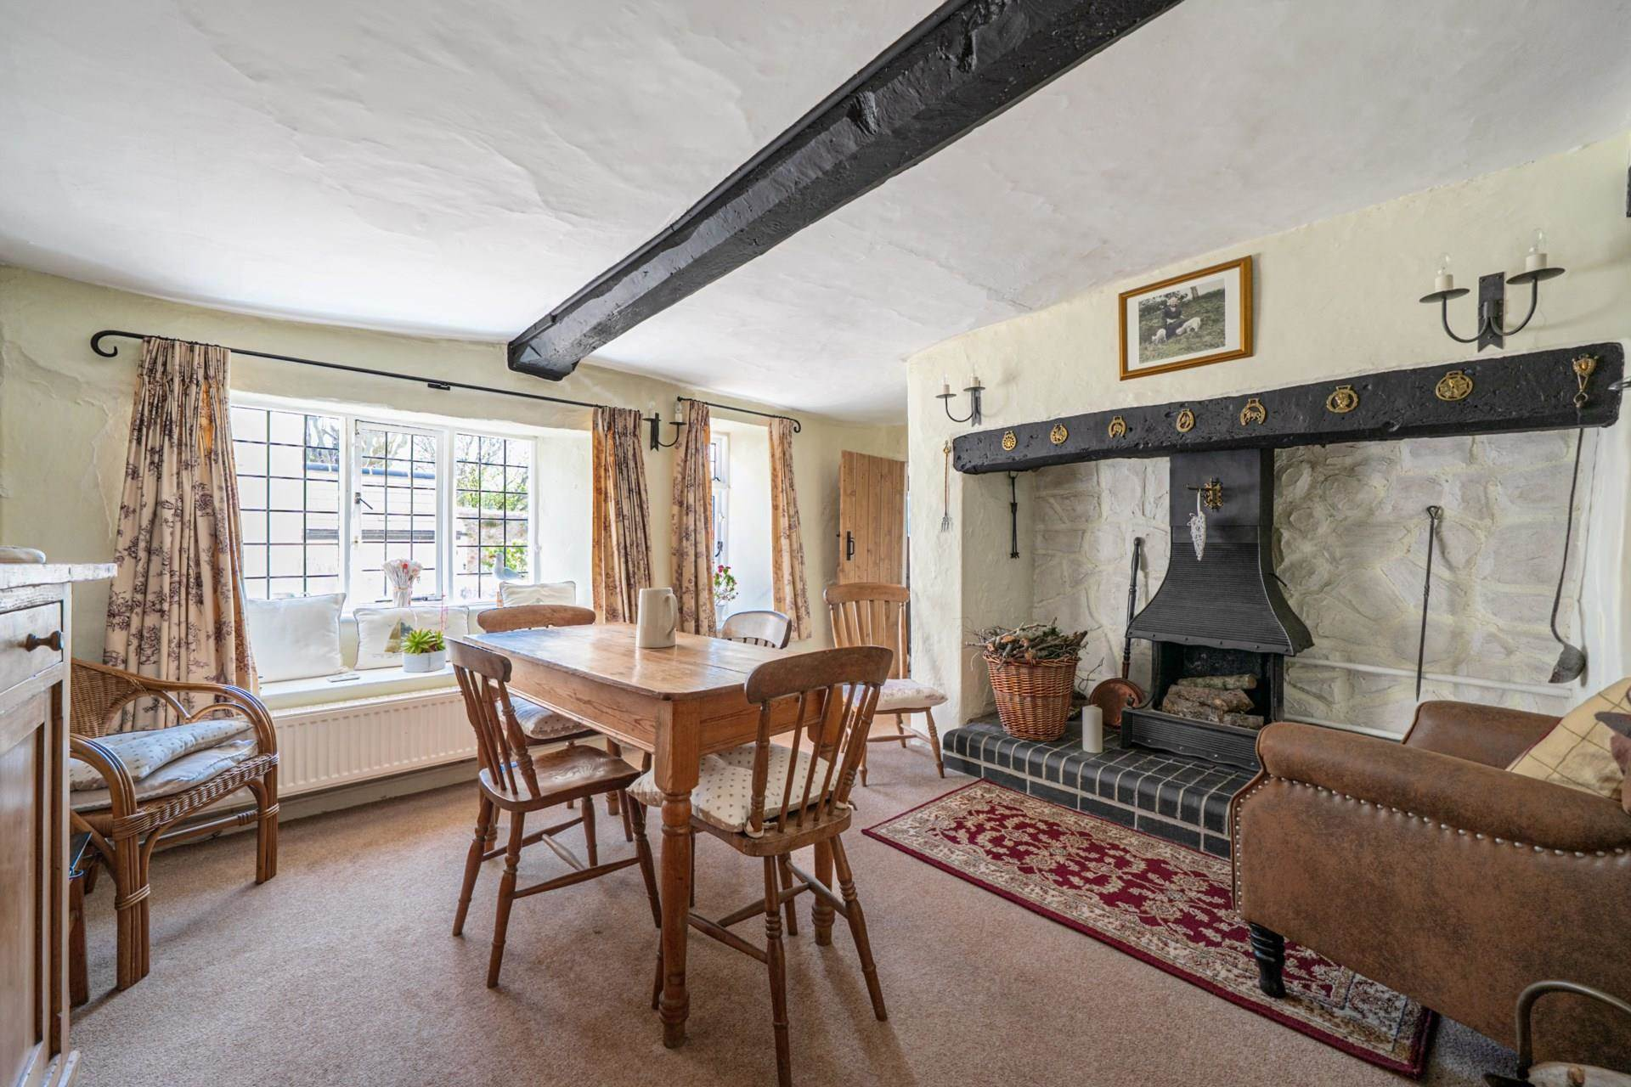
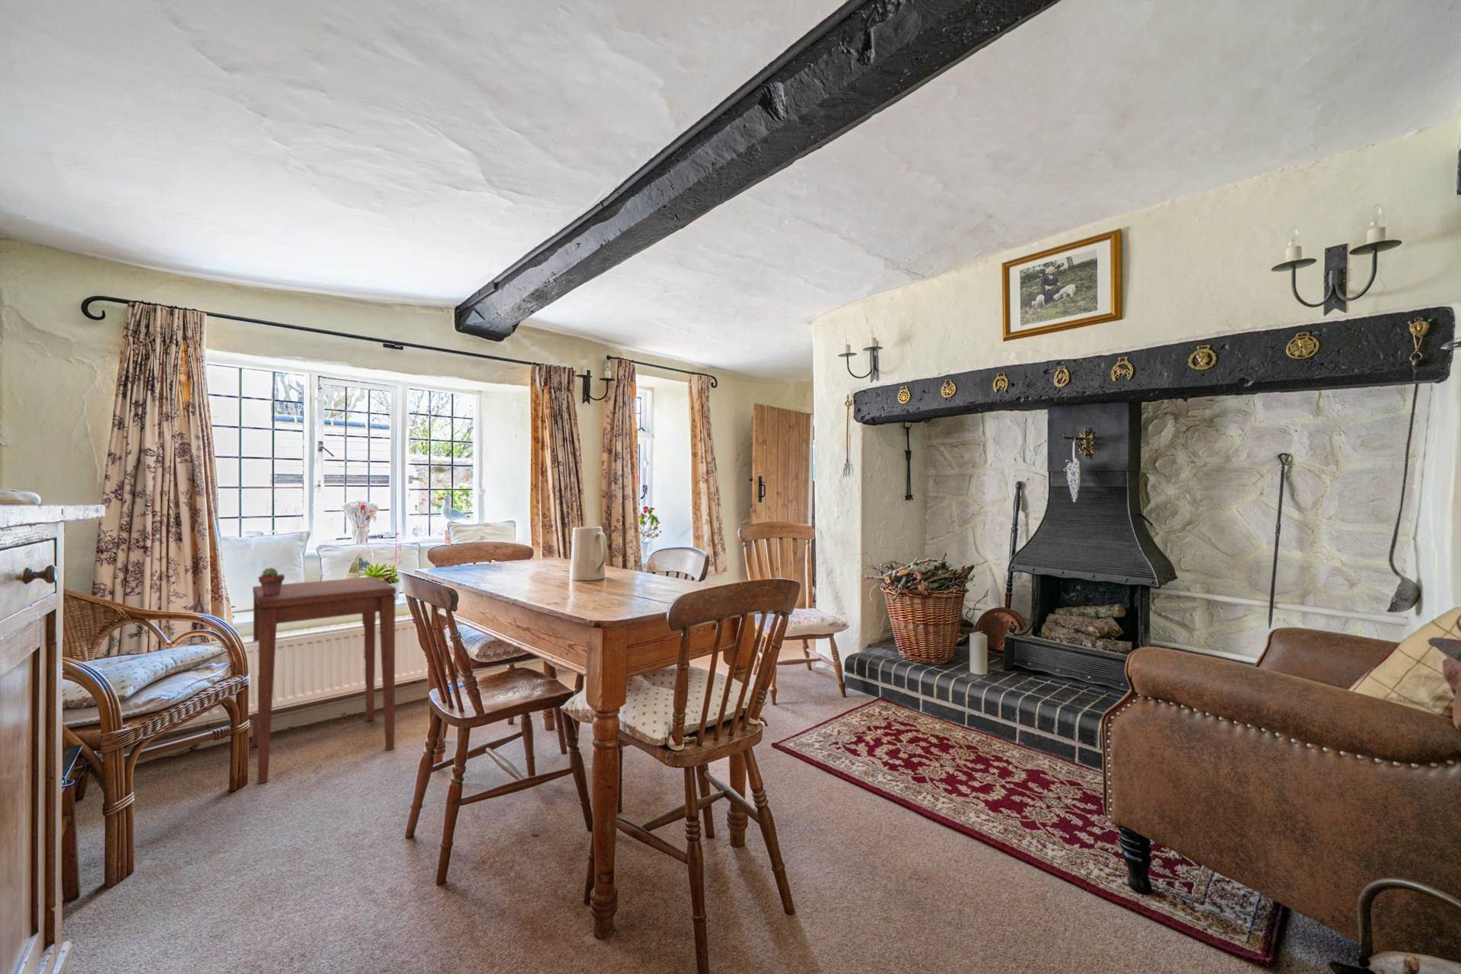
+ side table (364, 659)
+ potted succulent (271, 580)
